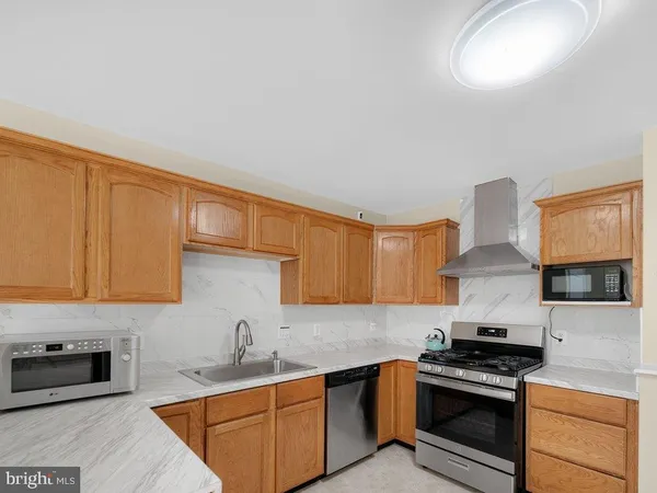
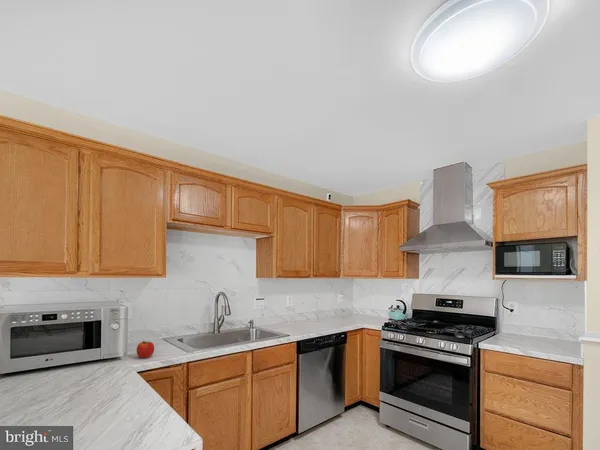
+ apple (145, 348)
